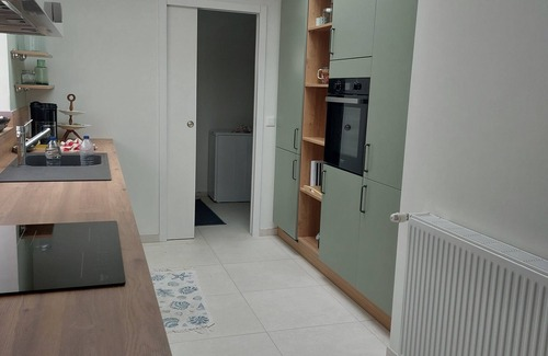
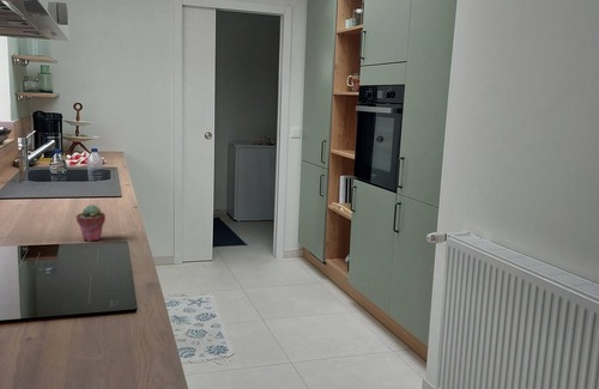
+ potted succulent (91, 221)
